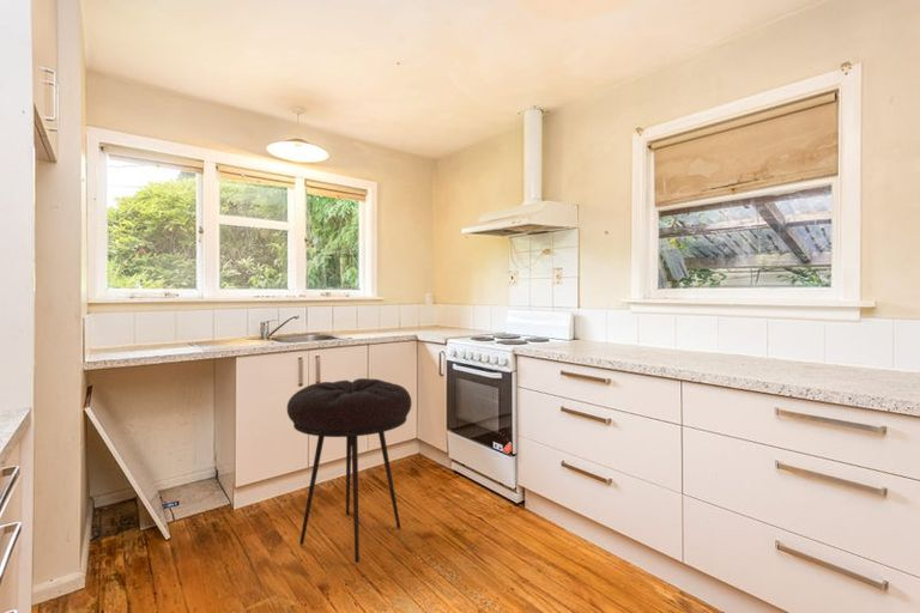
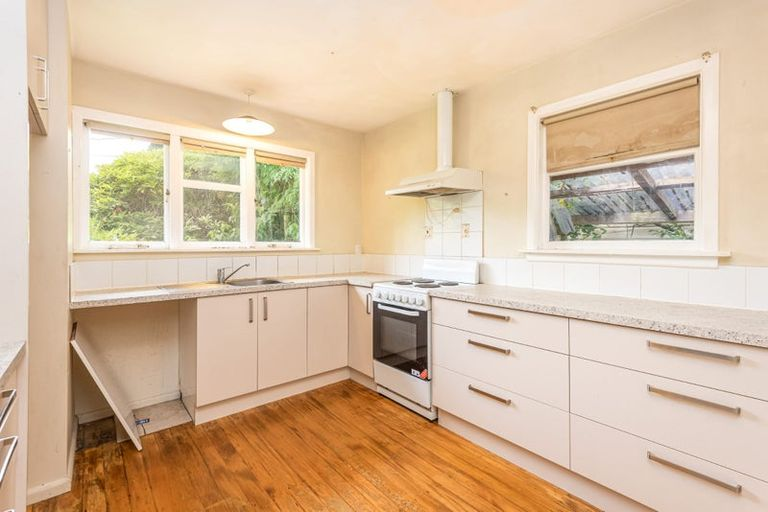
- stool (350, 460)
